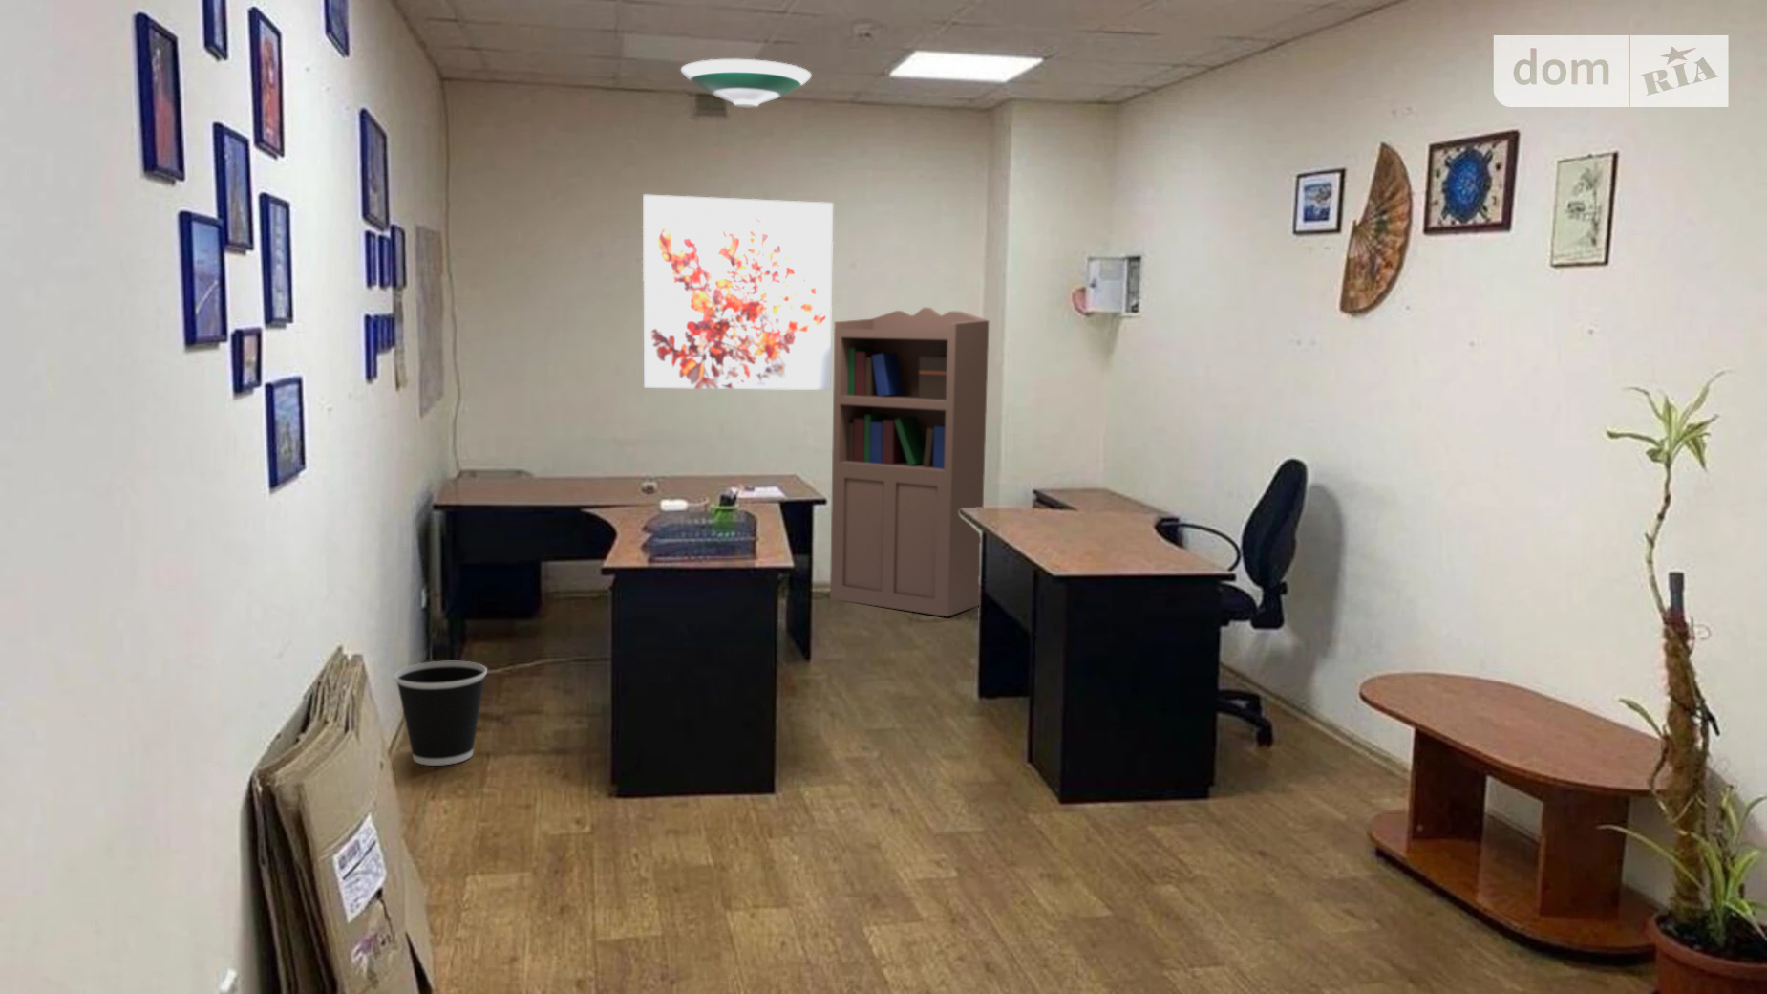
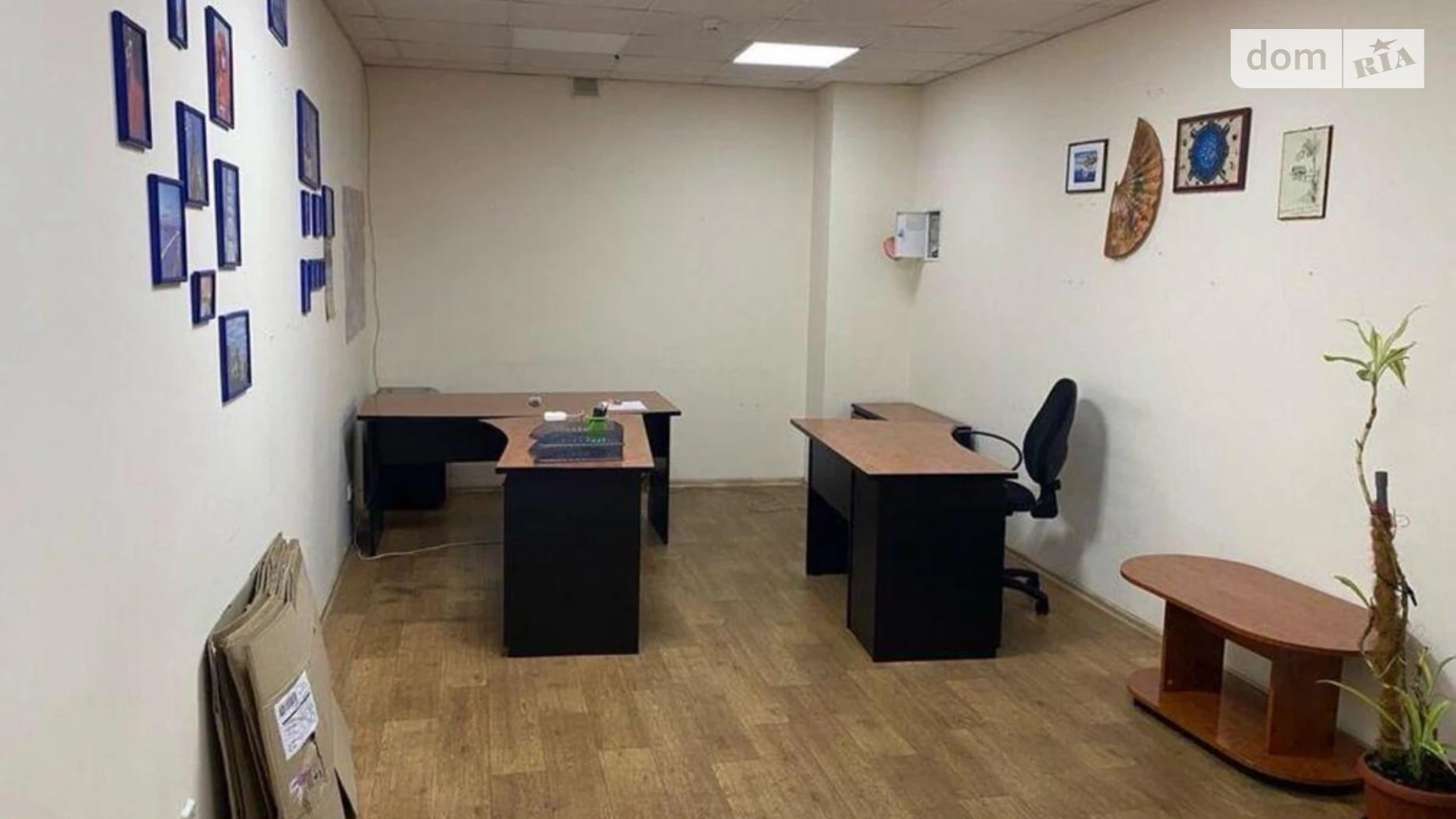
- wall art (738, 295)
- wastebasket (442, 714)
- bookcase (908, 456)
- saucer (746, 89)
